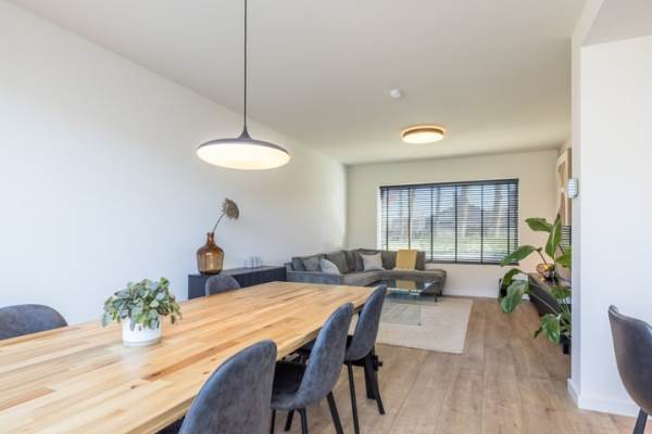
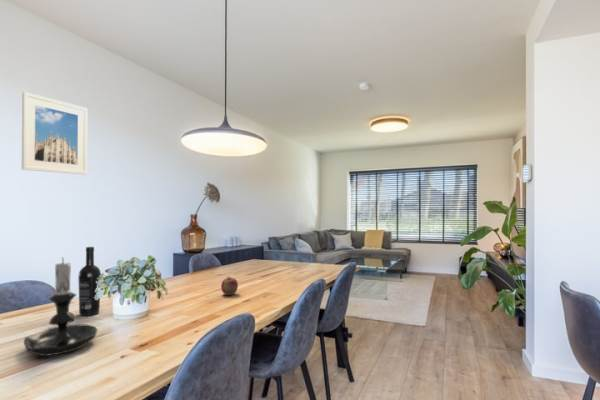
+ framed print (57, 136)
+ wine bottle (89, 280)
+ candle holder (60, 301)
+ apple (229, 285)
